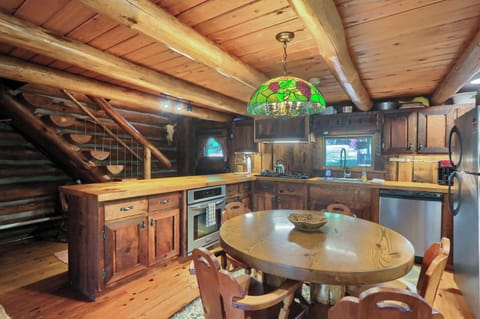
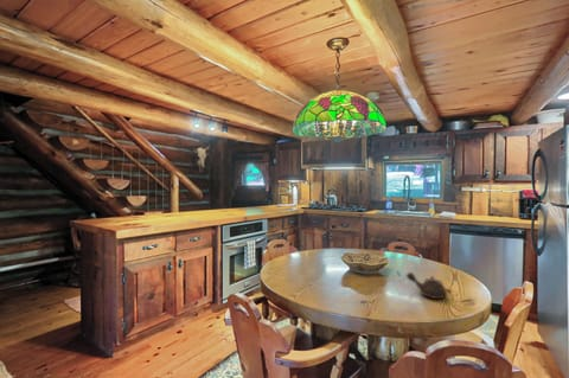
+ teapot (426, 283)
